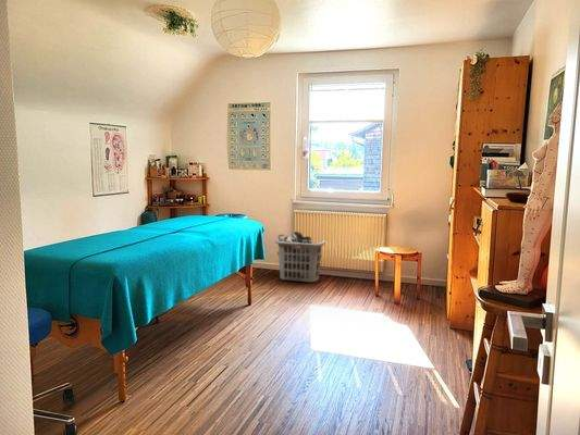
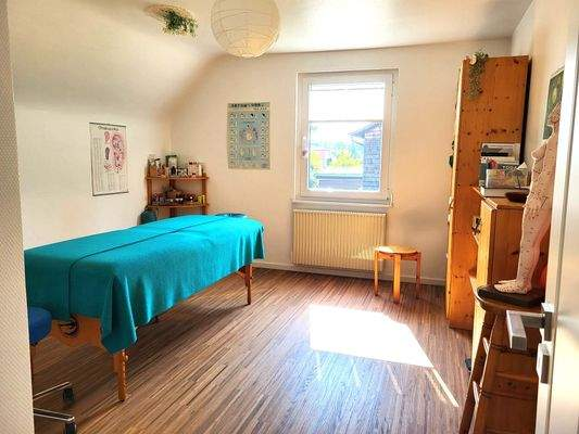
- clothes hamper (299, 256)
